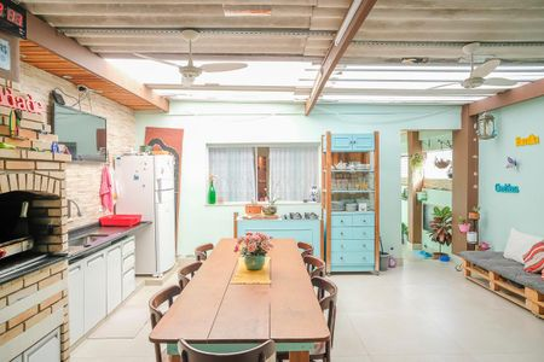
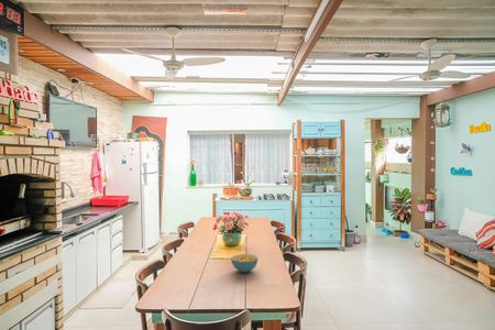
+ cereal bowl (244, 264)
